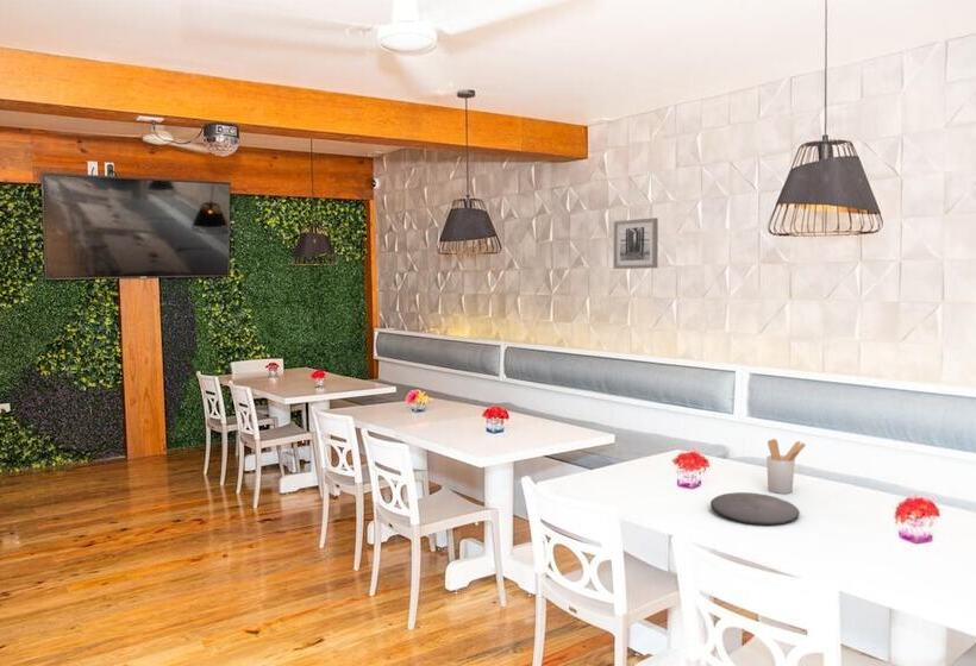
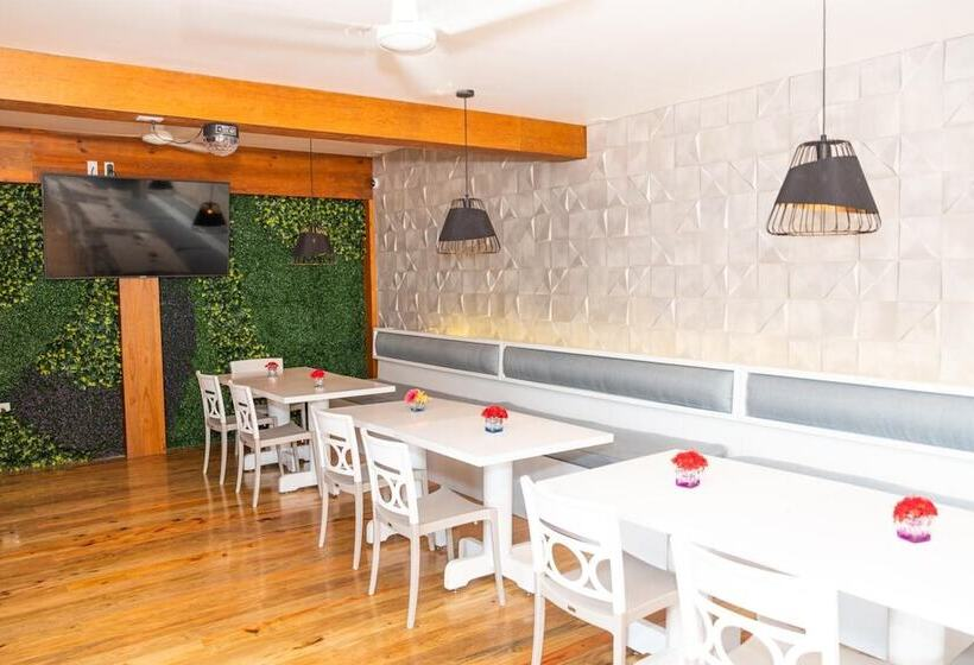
- plate (753, 508)
- utensil holder (786, 465)
- wall art (634, 244)
